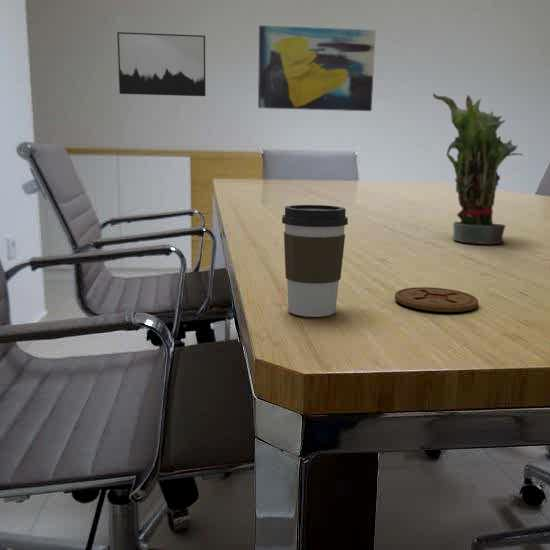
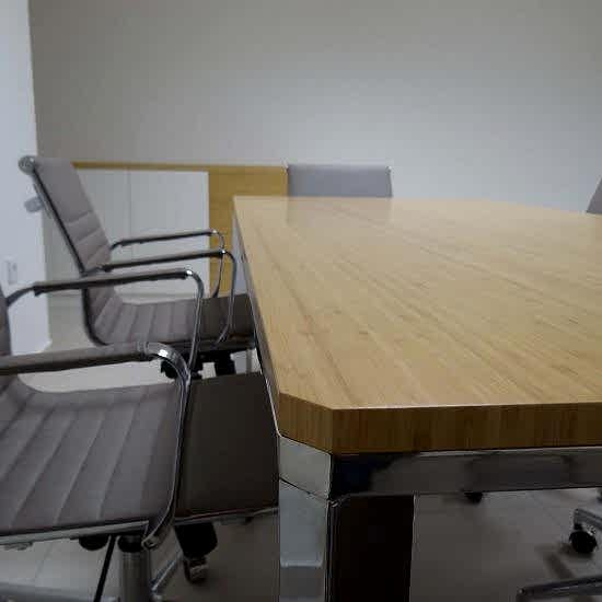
- potted plant (471, 166)
- coaster (435, 298)
- wall art (162, 64)
- coffee cup (313, 259)
- wall art (316, 69)
